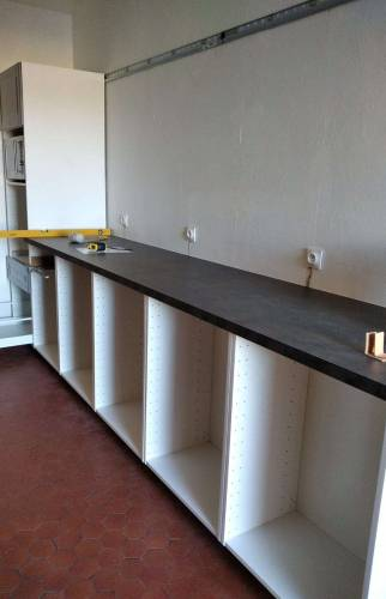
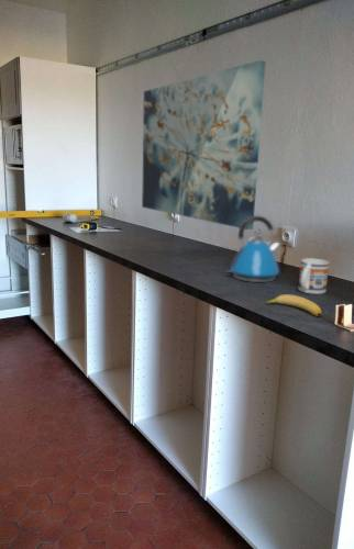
+ wall art (190, 149)
+ mug (311, 276)
+ kettle (254, 246)
+ banana (296, 303)
